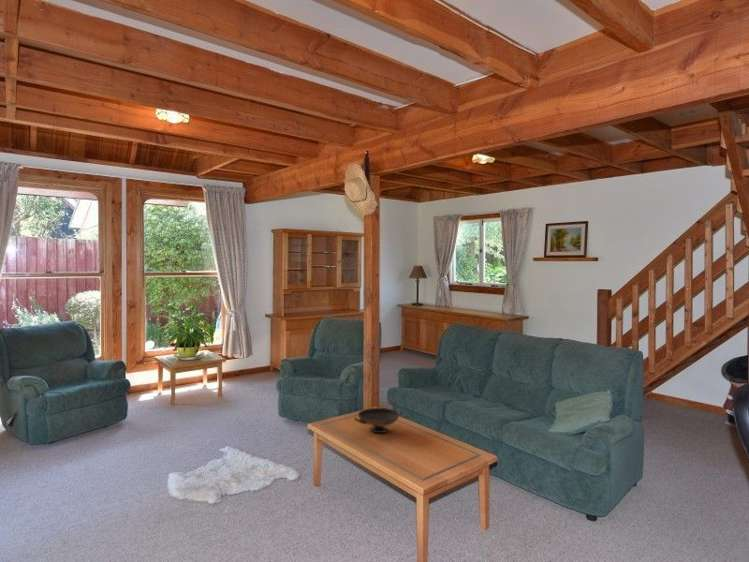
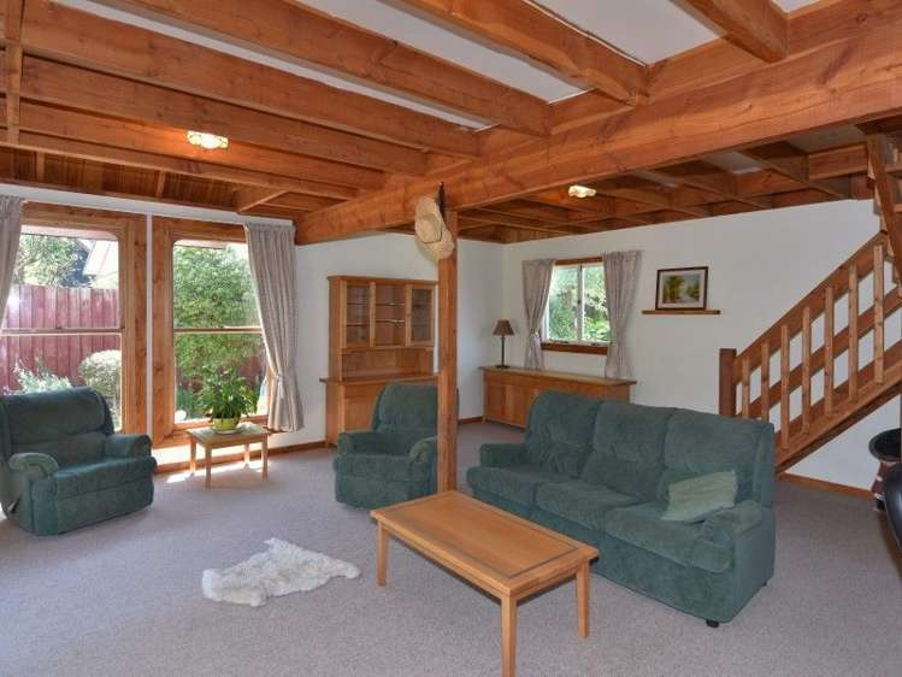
- decorative bowl (378, 421)
